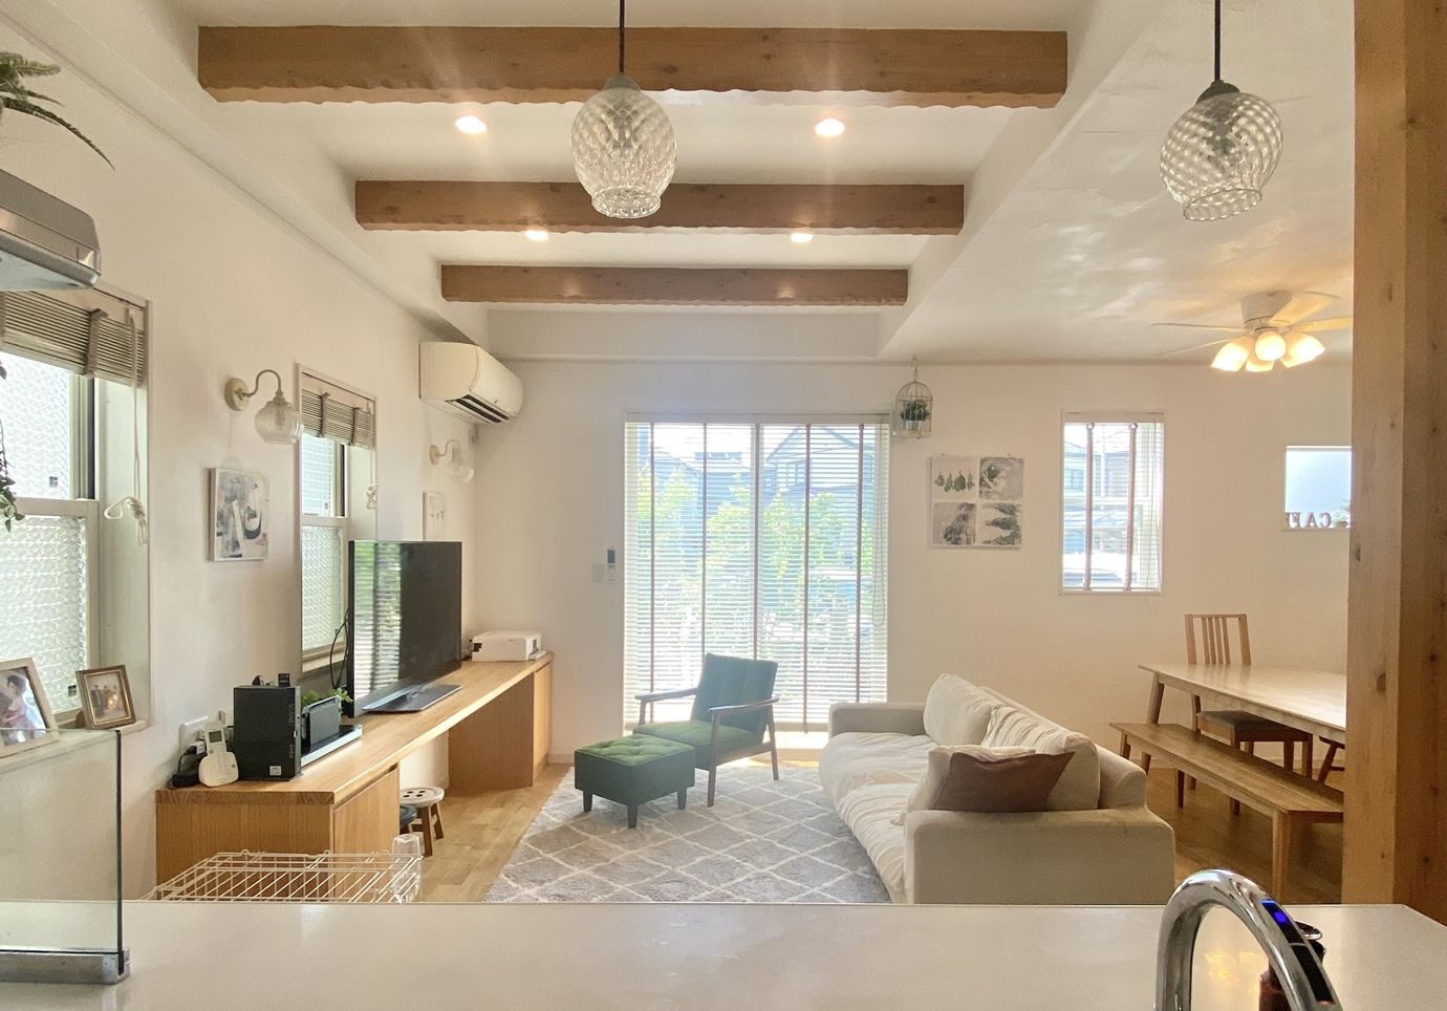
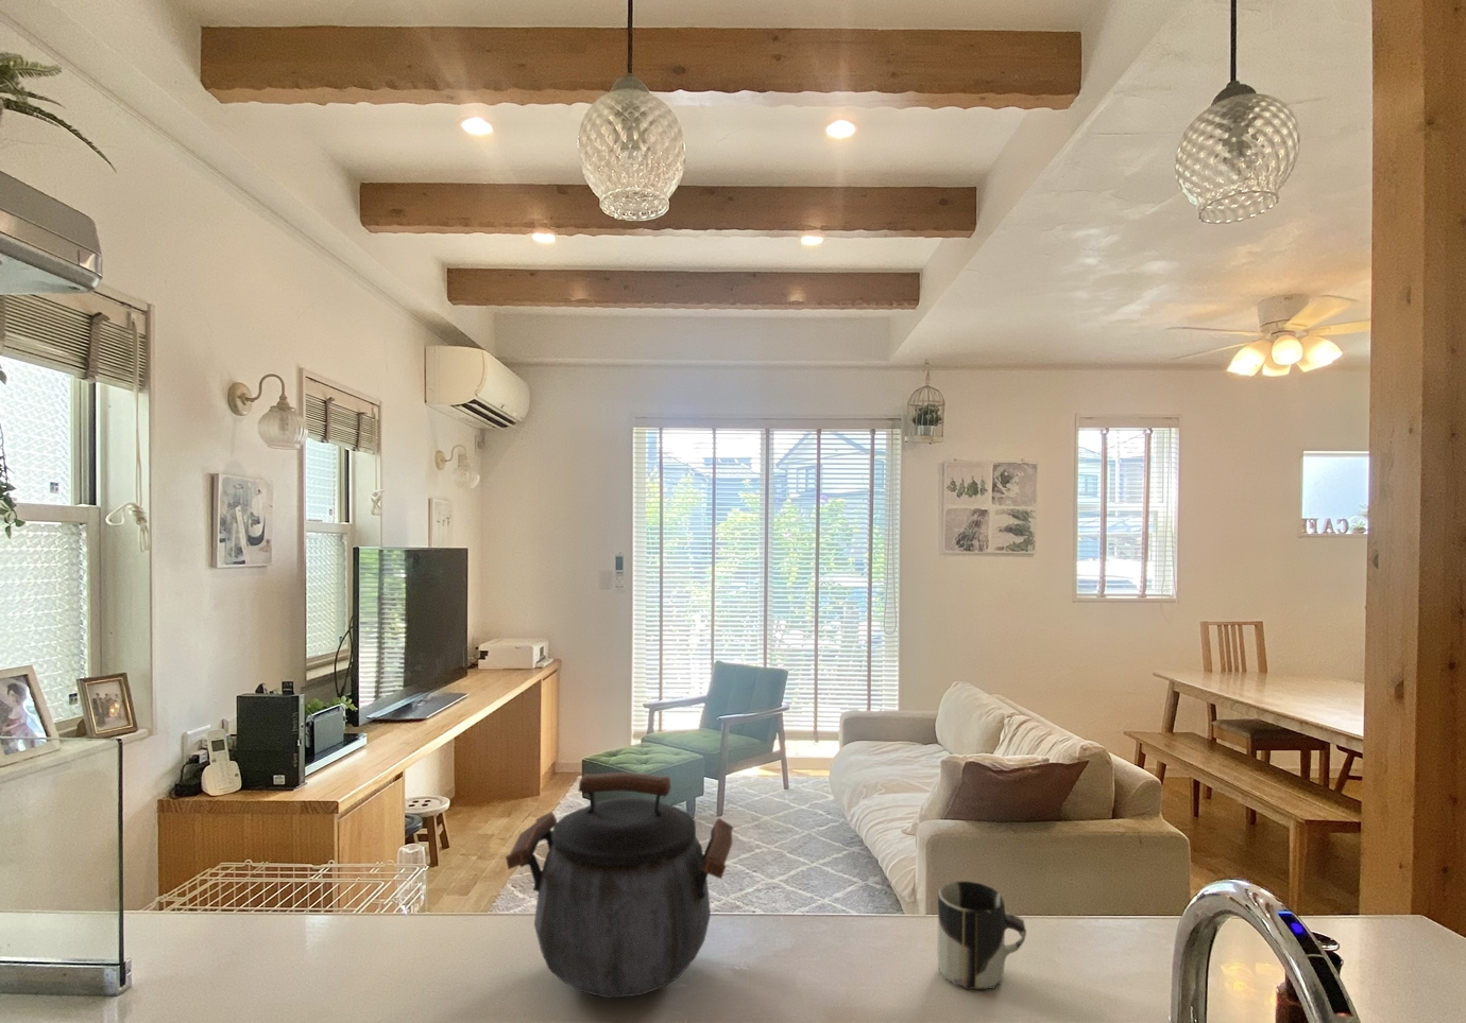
+ cup (981, 935)
+ kettle (624, 874)
